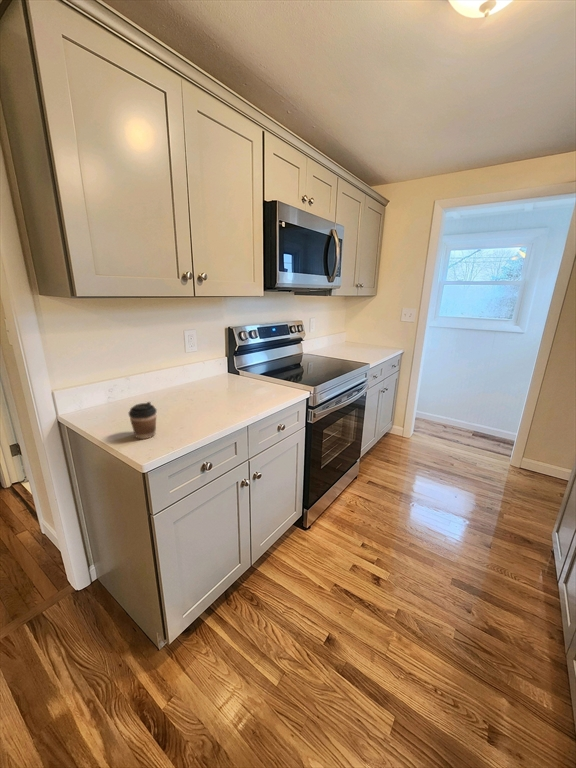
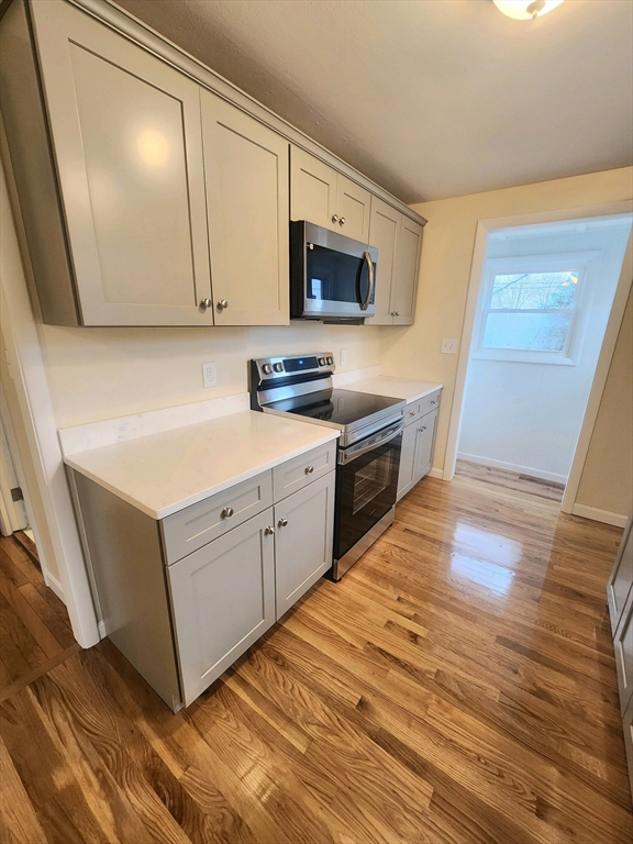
- coffee cup (143, 419)
